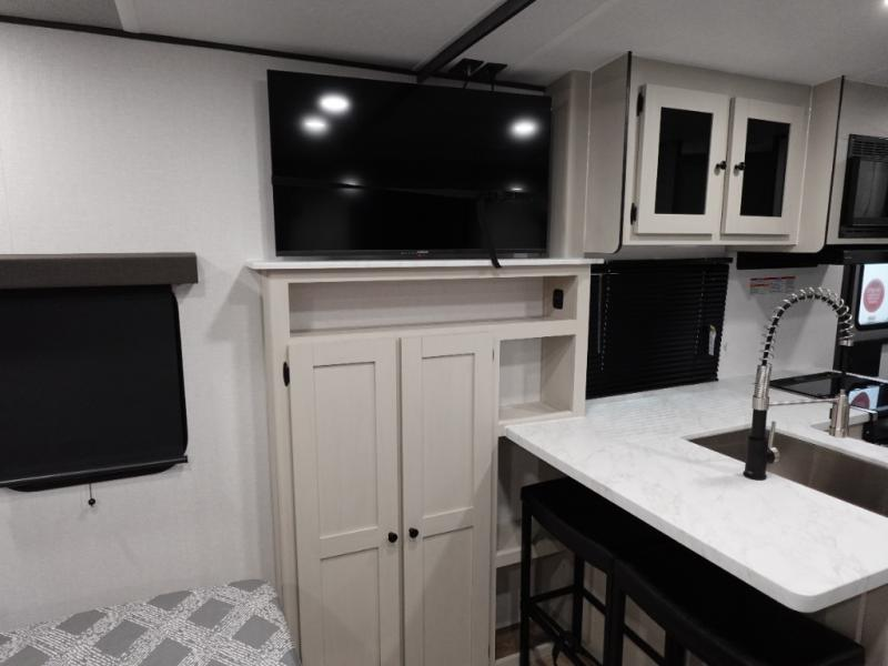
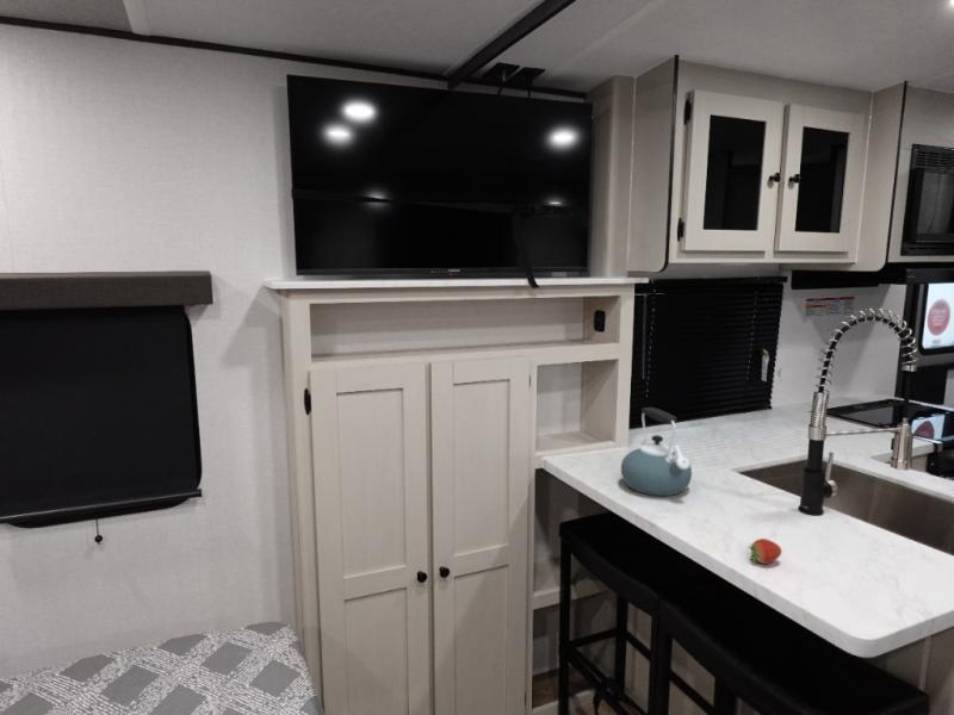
+ fruit (764, 551)
+ kettle (661, 450)
